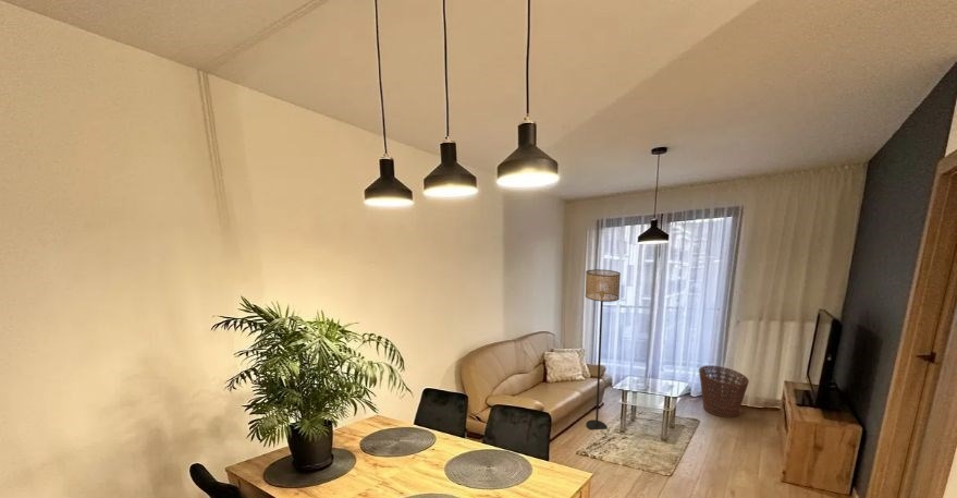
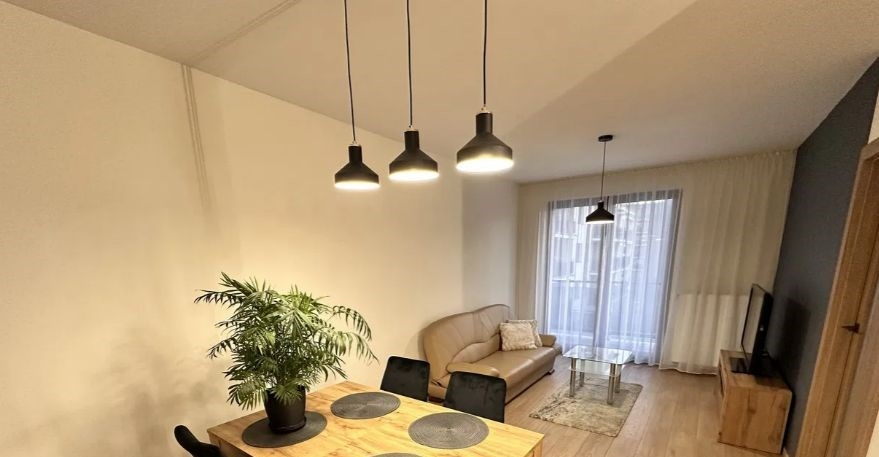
- basket (721, 392)
- floor lamp (599, 351)
